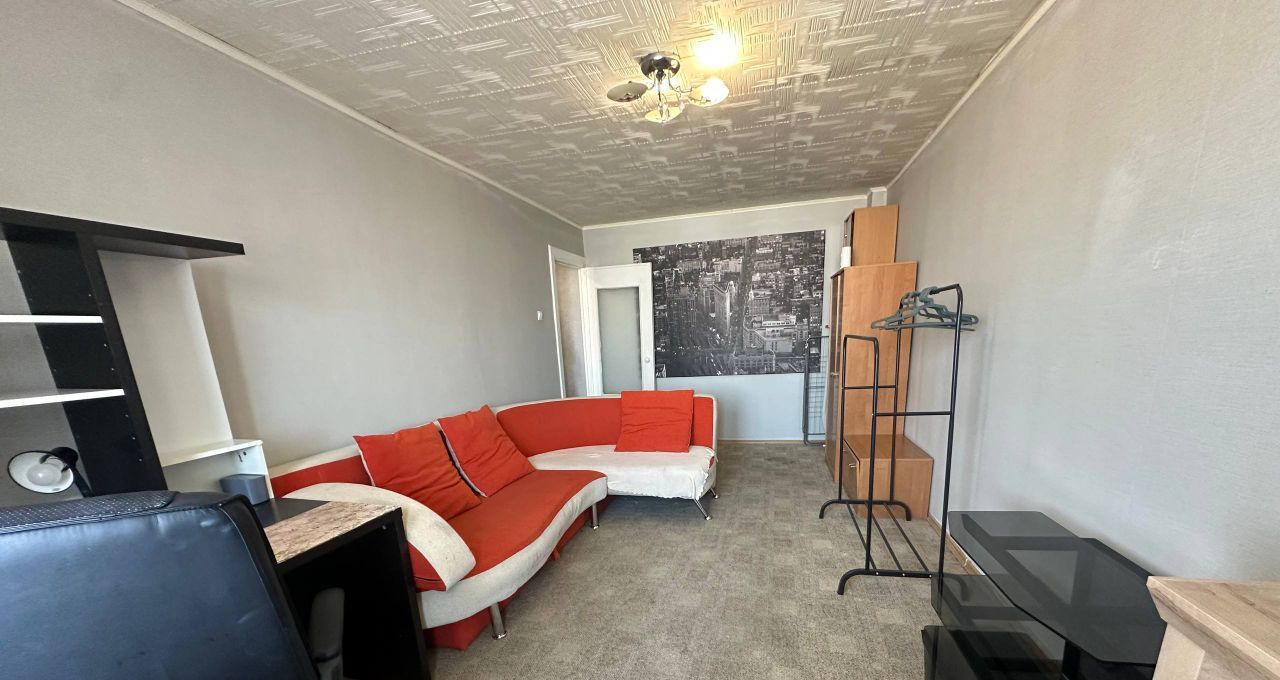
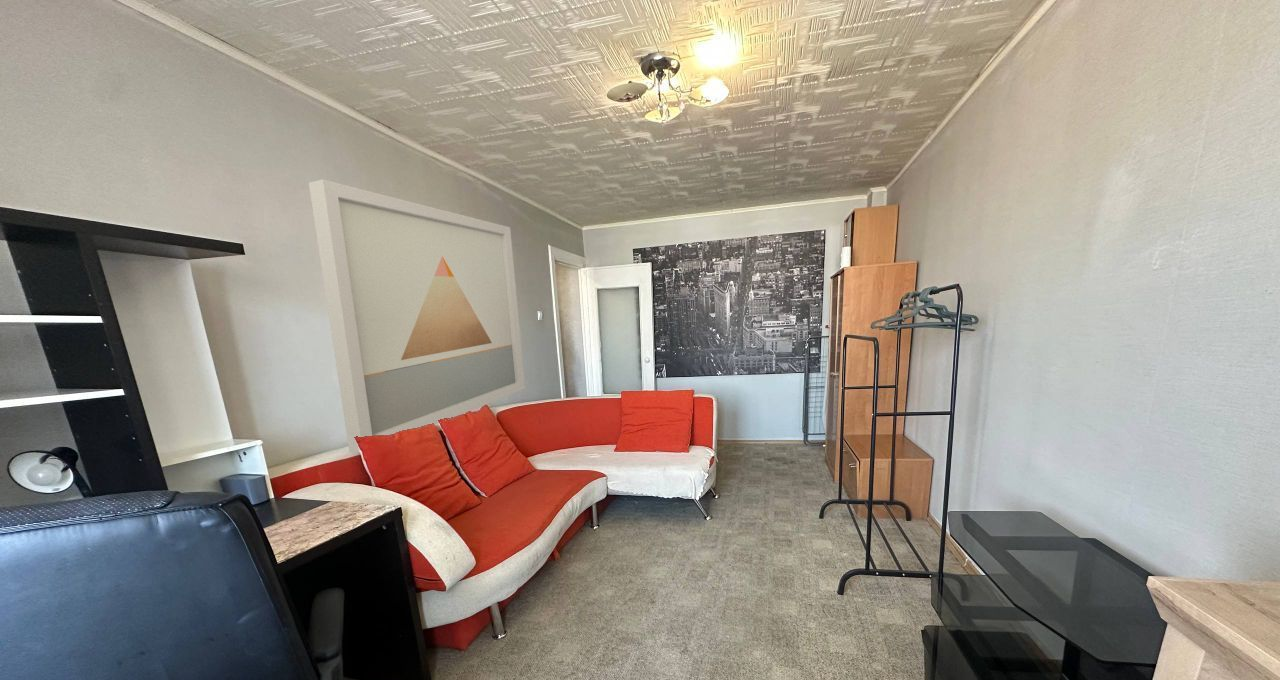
+ wall art (447, 314)
